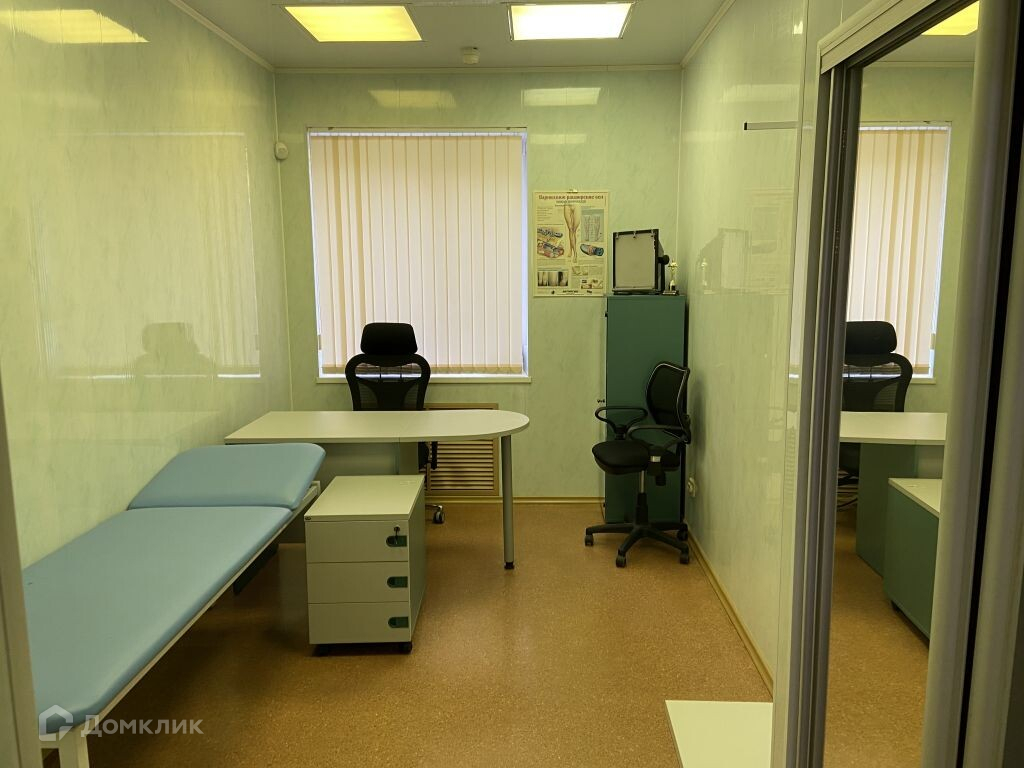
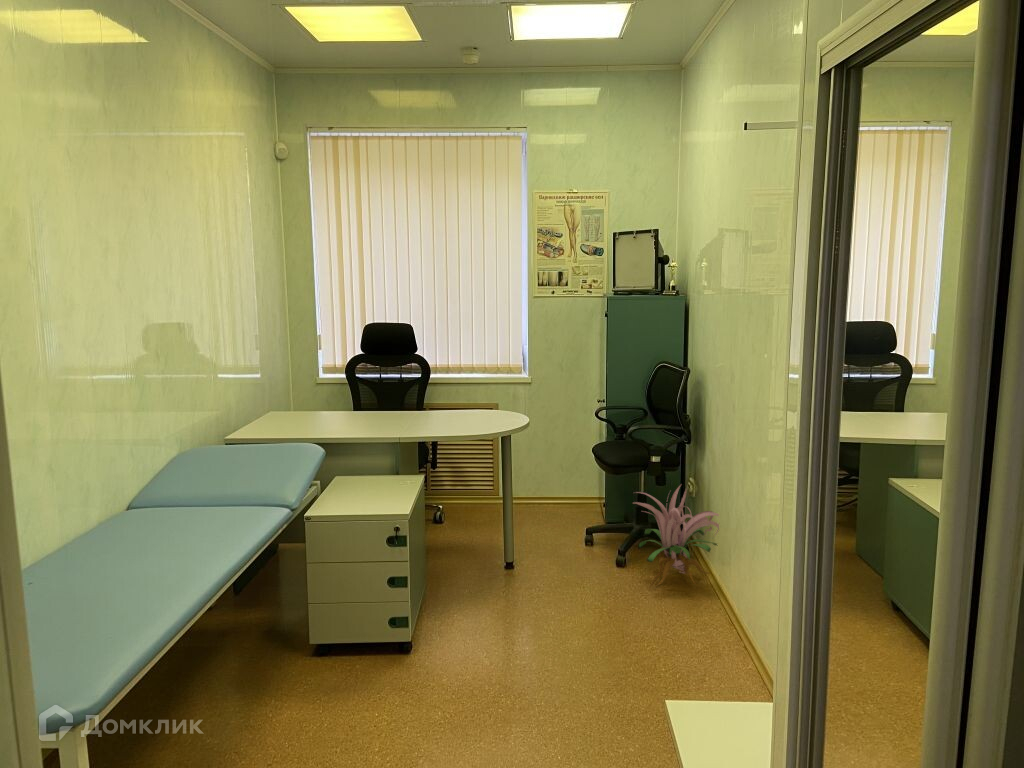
+ decorative plant (676, 536)
